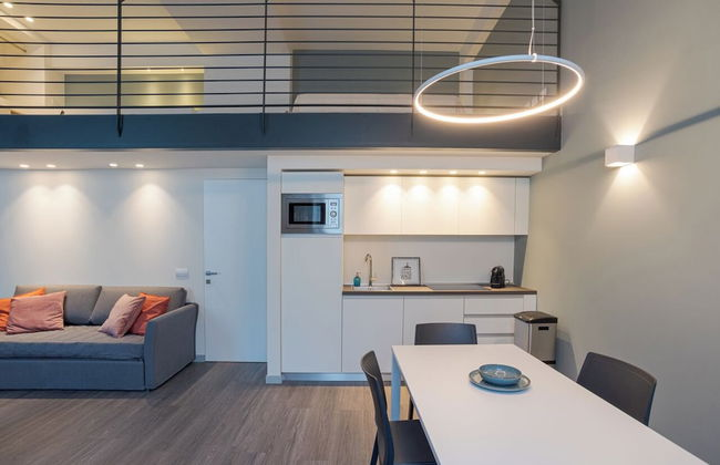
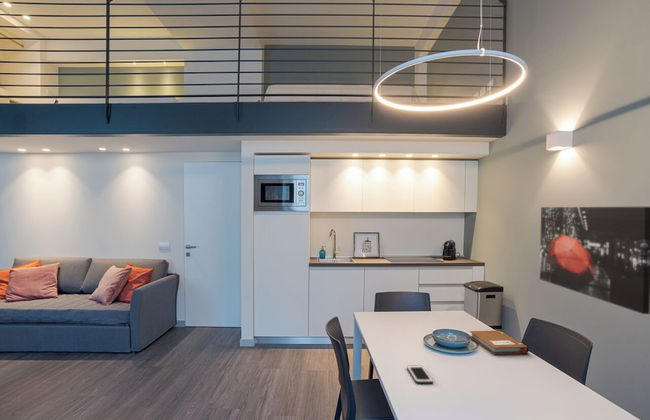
+ notebook (498, 341)
+ wall art (584, 250)
+ cell phone (419, 374)
